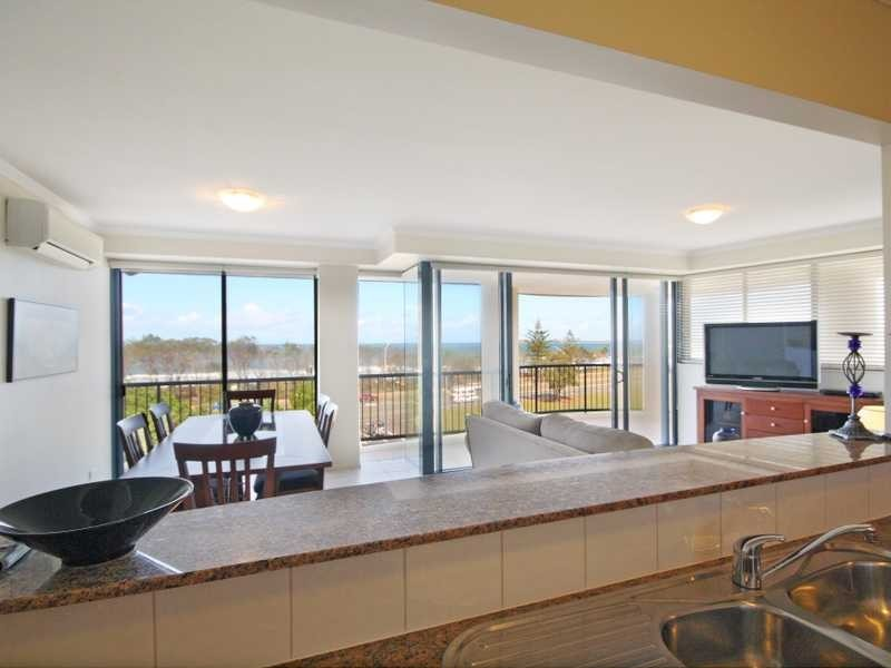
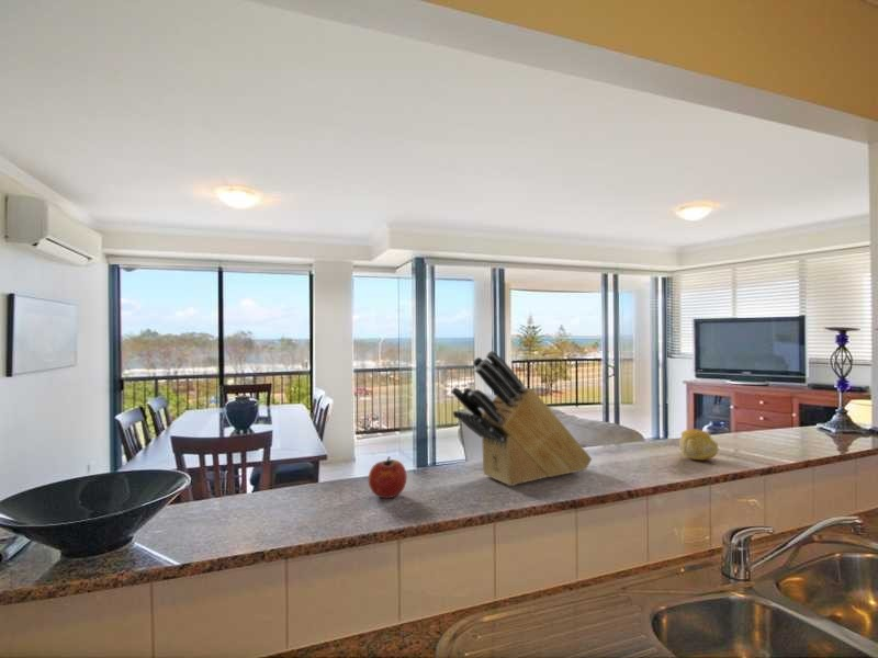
+ fruit (387, 476)
+ knife block (521, 412)
+ fruit (698, 443)
